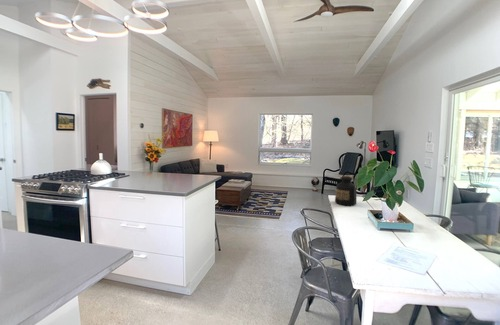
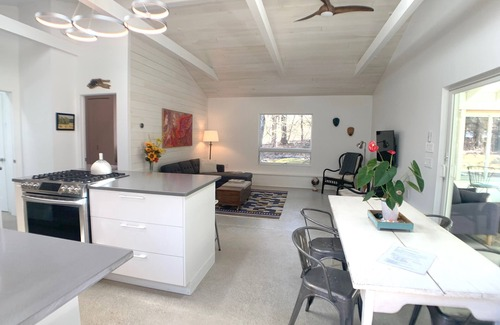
- bottle (346, 189)
